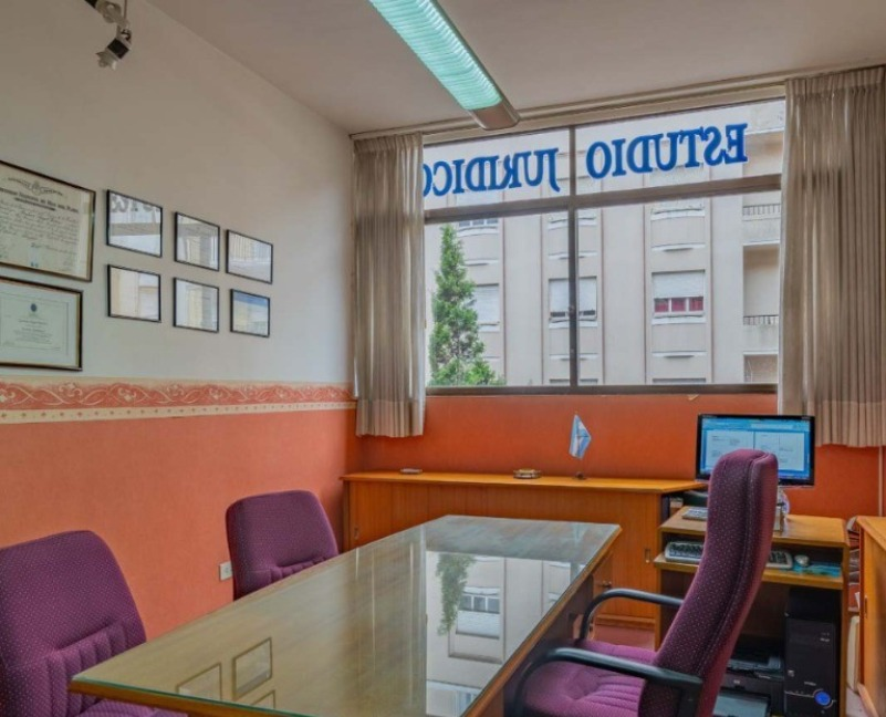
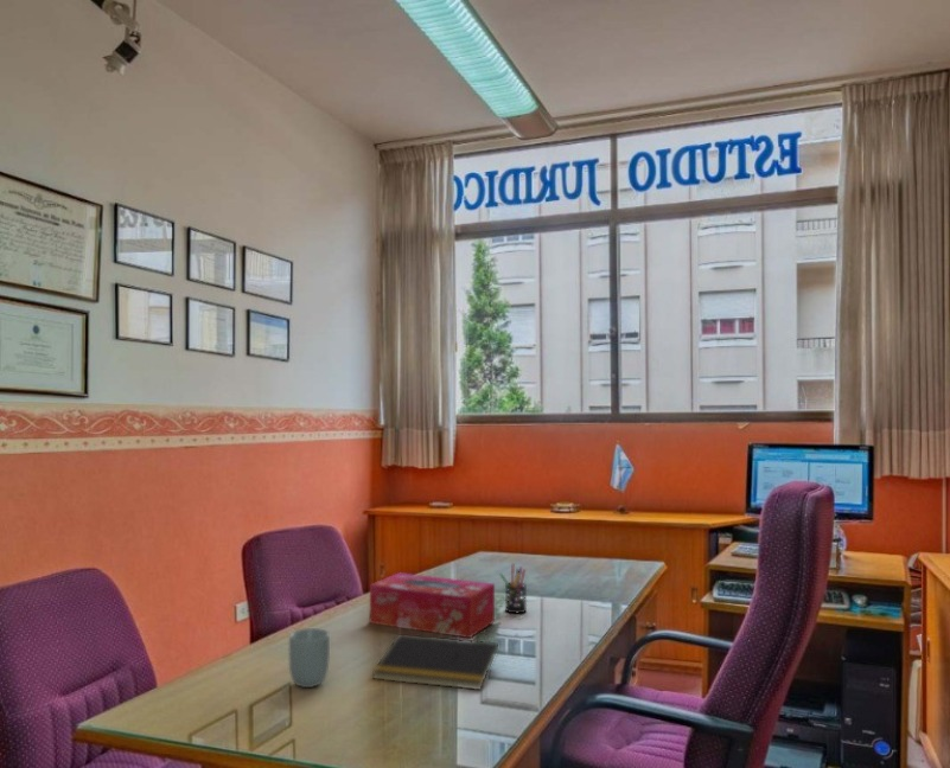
+ cup (308, 658)
+ pen holder (512, 588)
+ notepad (436, 659)
+ tissue box (432, 603)
